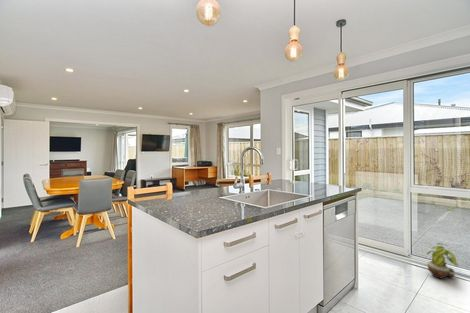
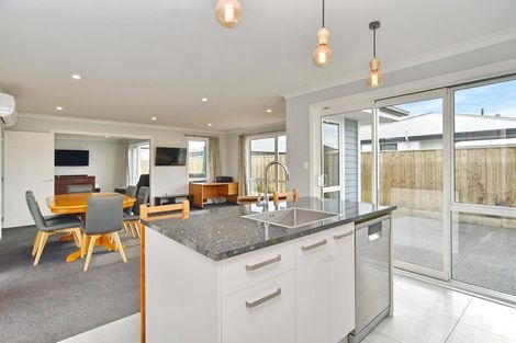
- potted plant (441, 260)
